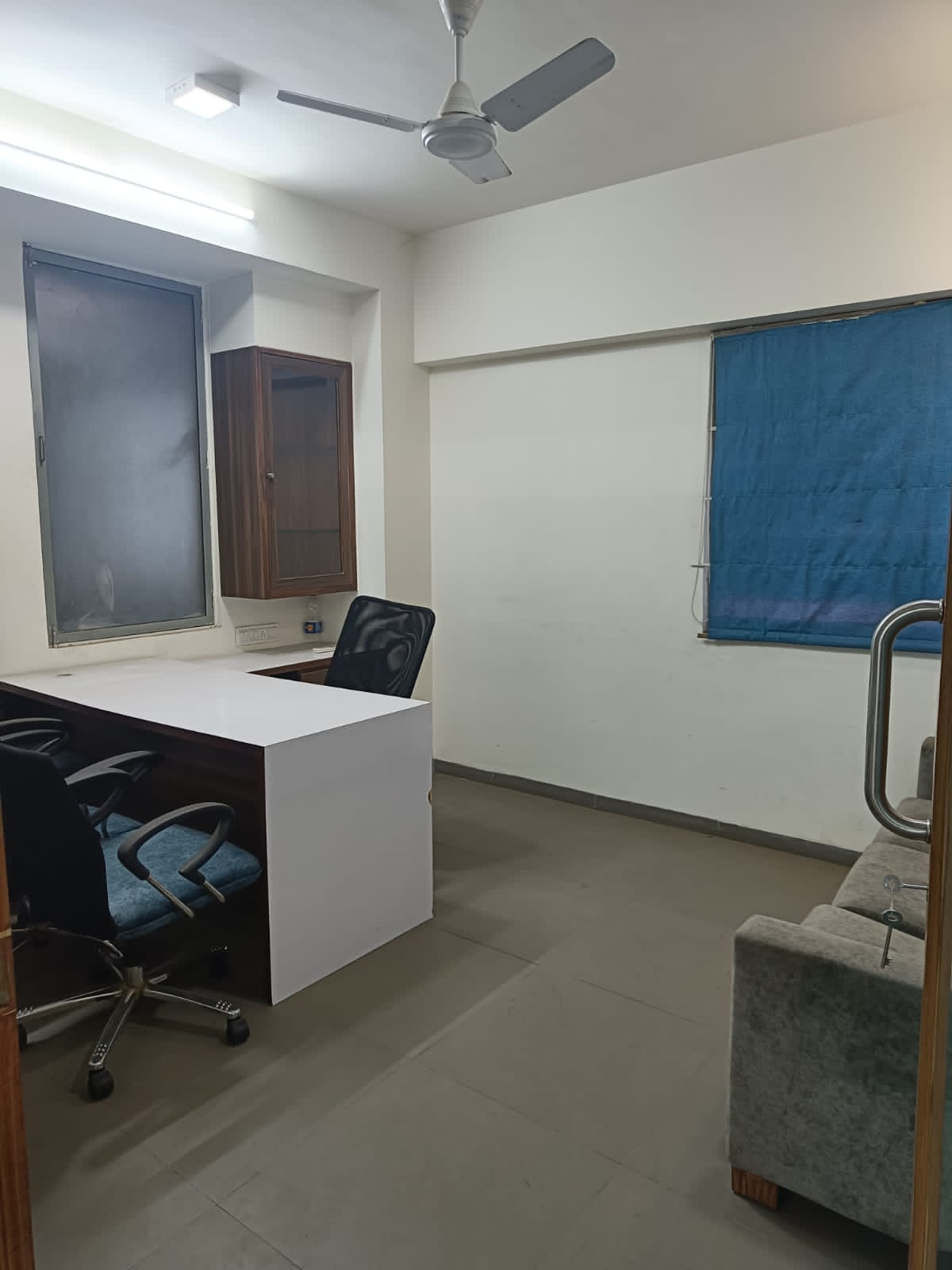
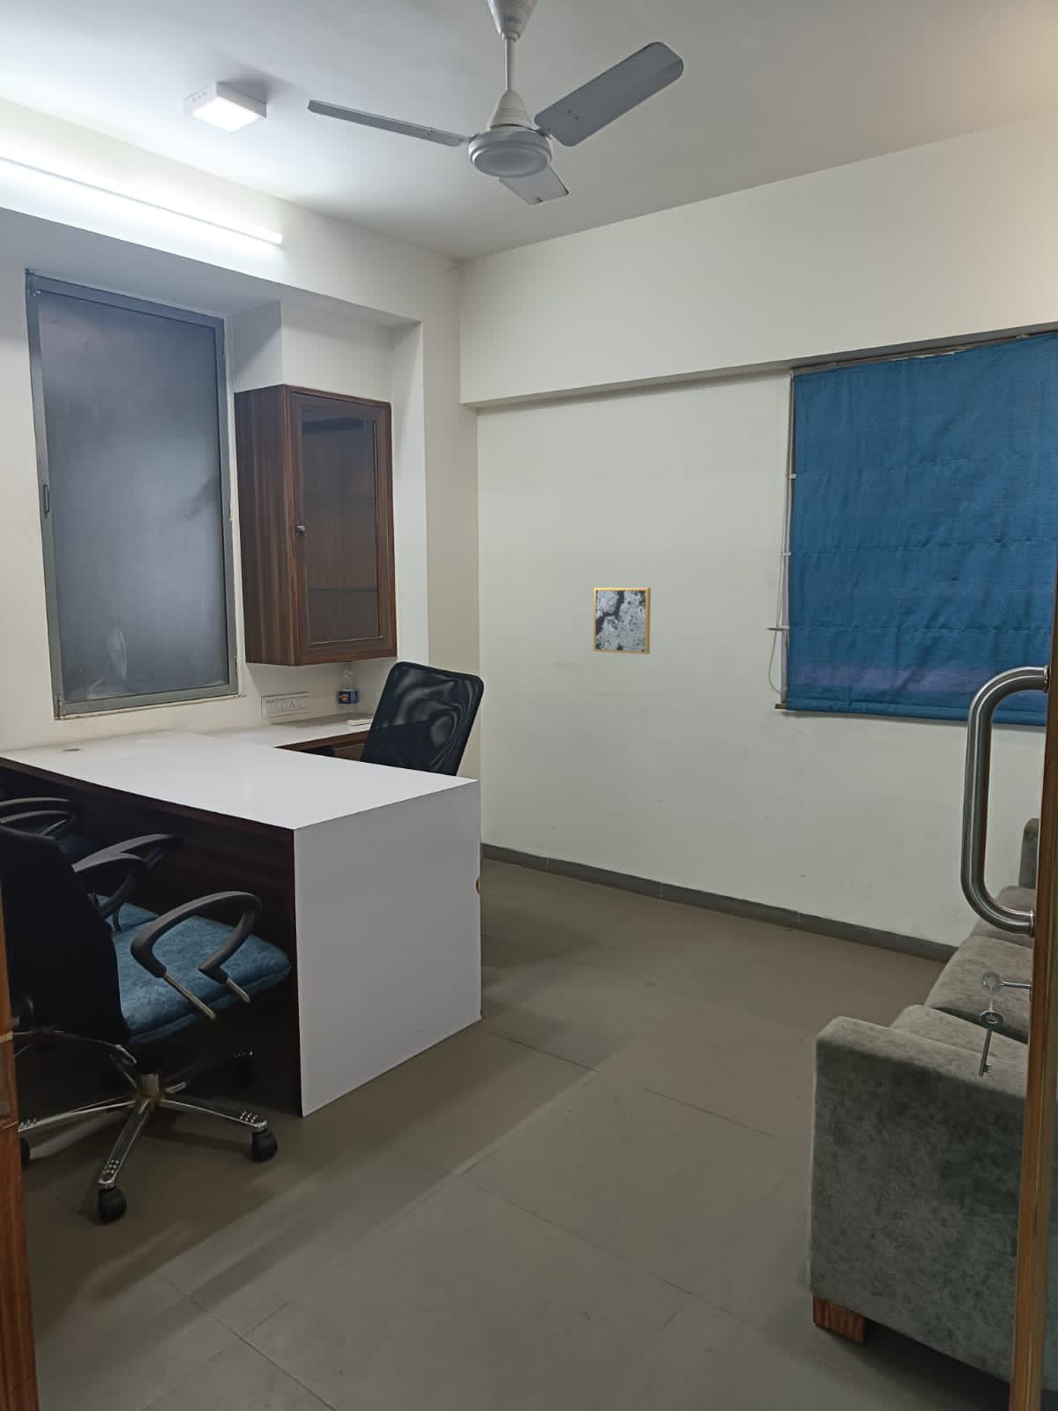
+ wall art (621, 620)
